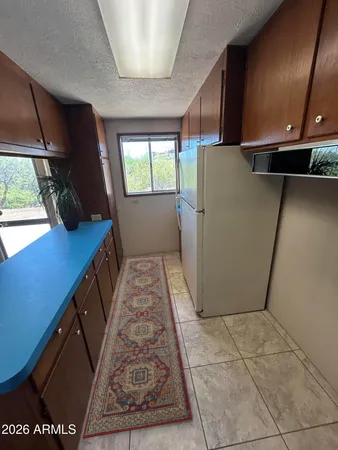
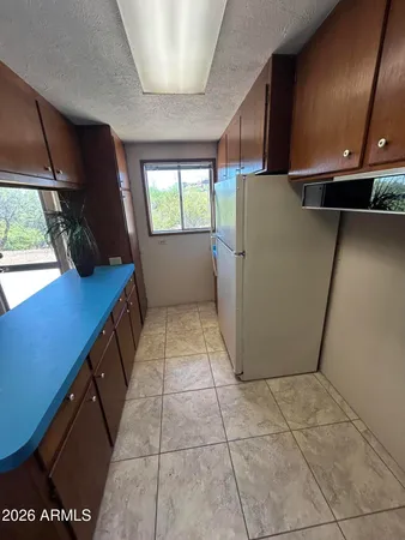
- rug (142, 301)
